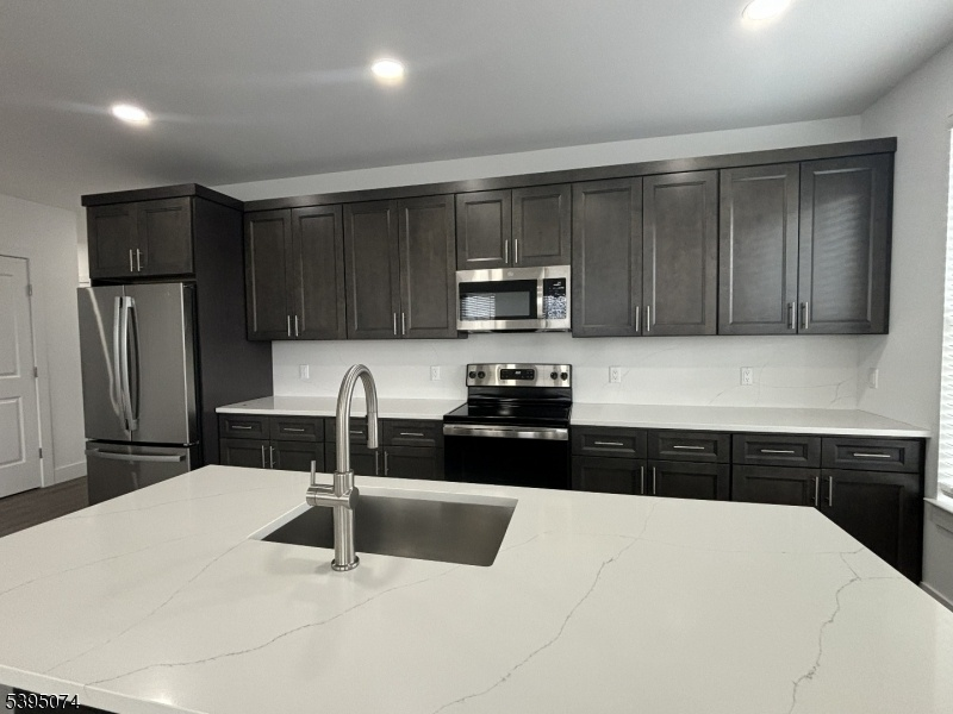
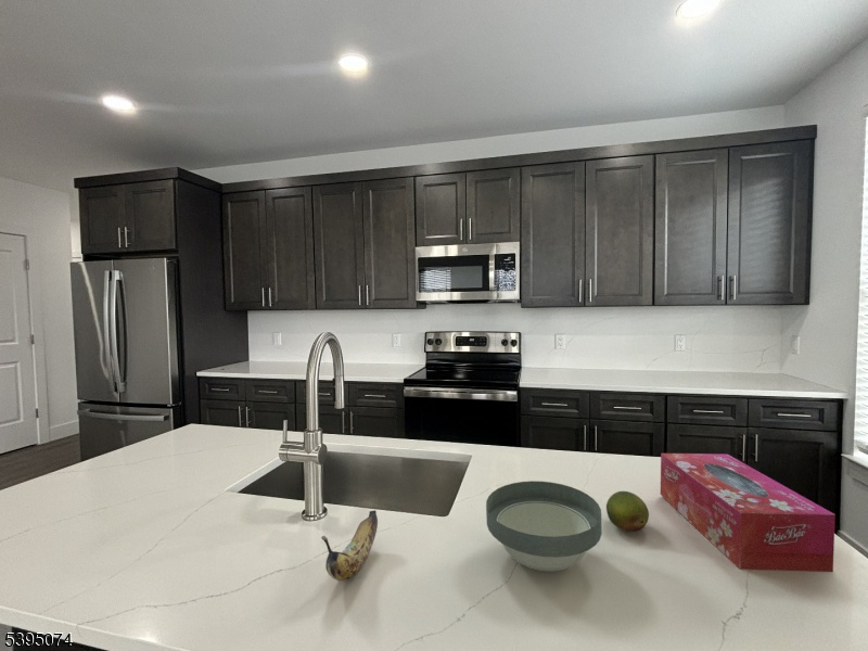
+ fruit (626, 509)
+ tissue box (732, 502)
+ banana (355, 537)
+ bowl (541, 529)
